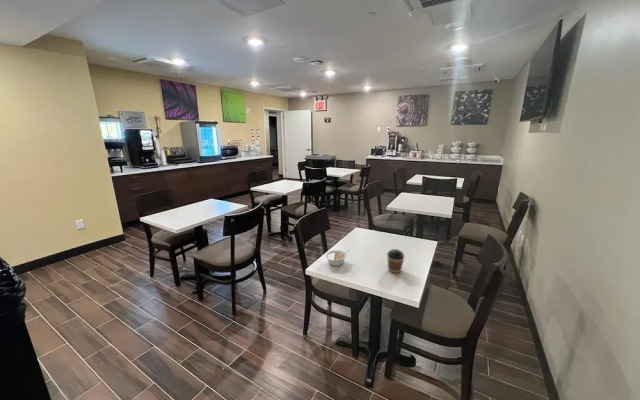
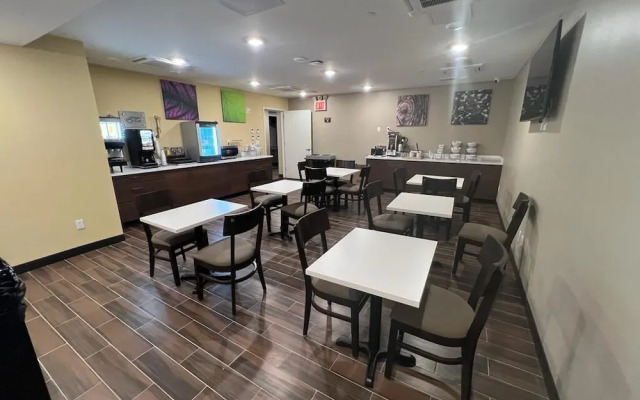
- legume (336, 257)
- coffee cup (395, 260)
